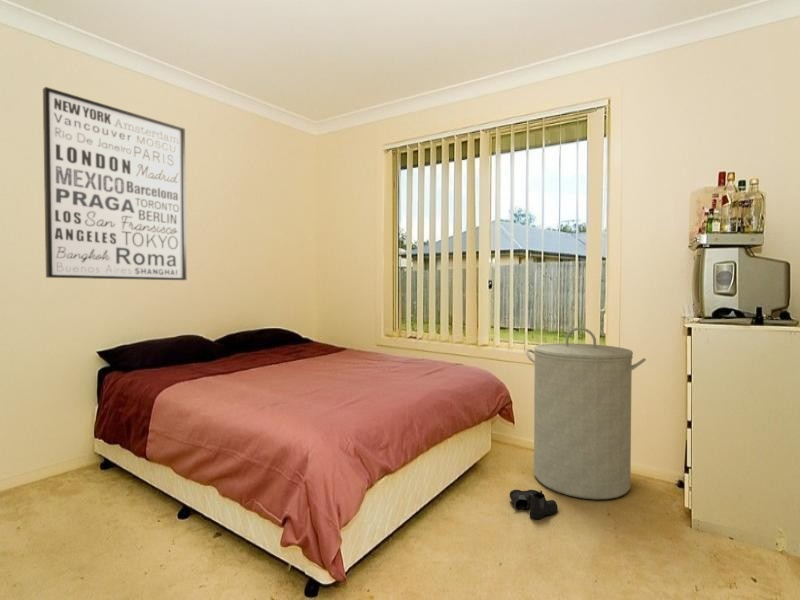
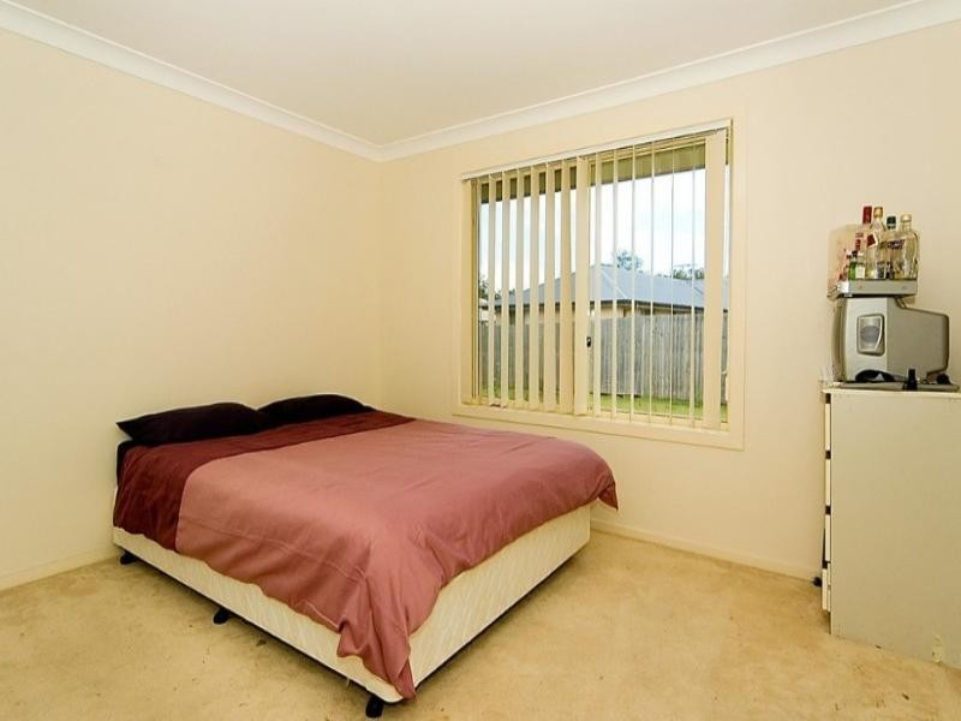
- wall art (122, 195)
- laundry hamper (581, 403)
- boots (530, 496)
